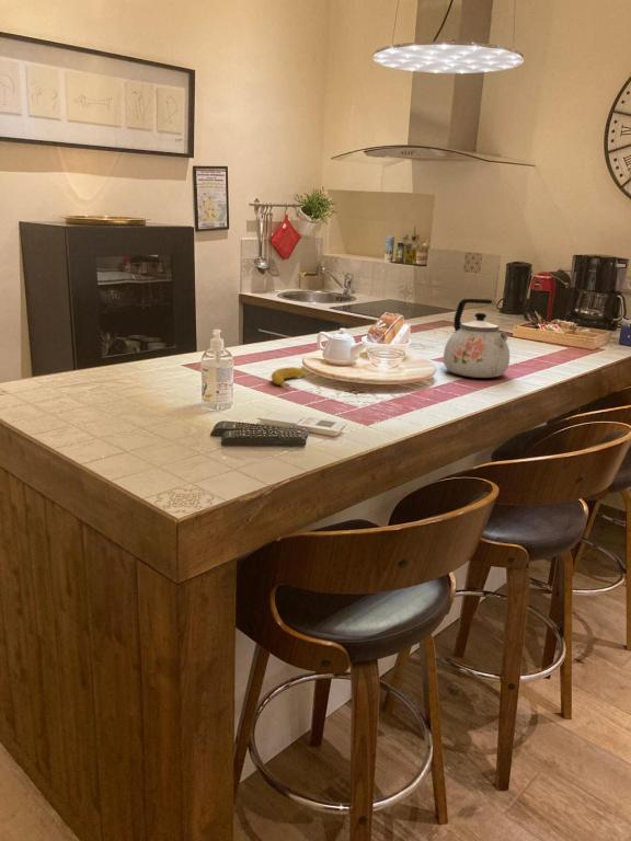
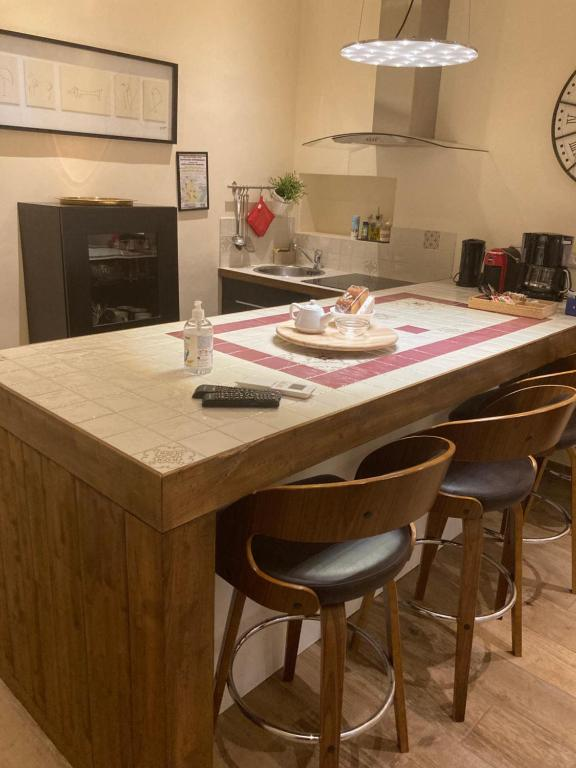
- banana (289, 376)
- kettle (479, 336)
